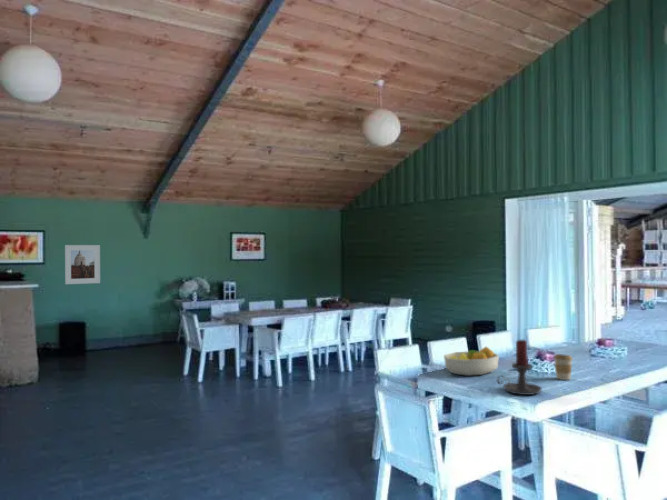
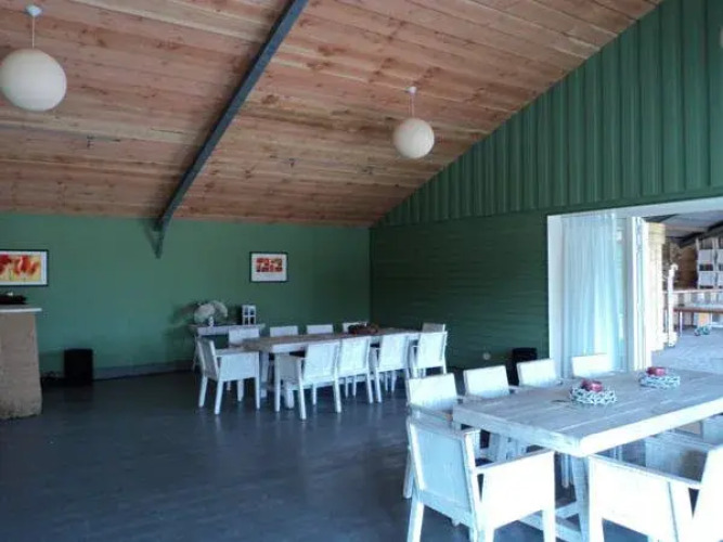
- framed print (82, 264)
- coffee cup (563, 366)
- candle holder (516, 364)
- fruit bowl (471, 359)
